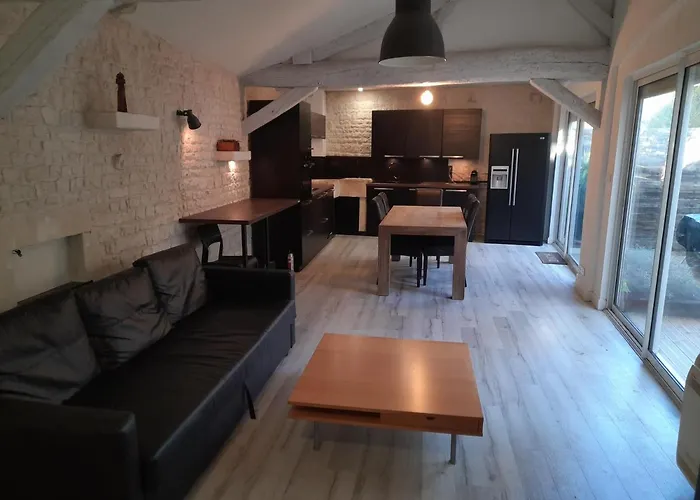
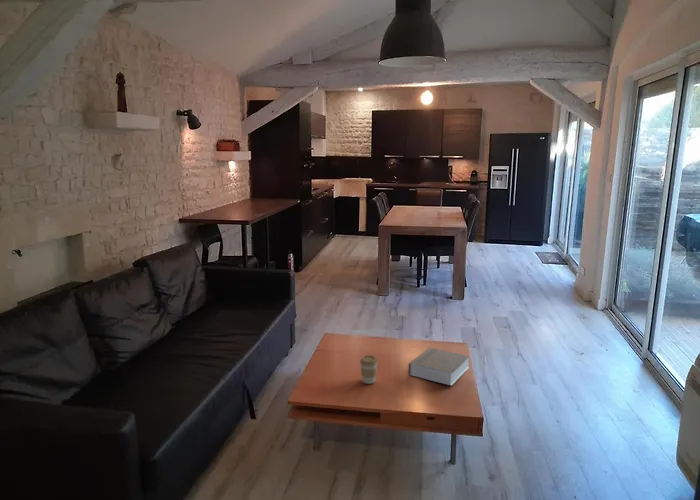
+ coffee cup (368, 369)
+ book (439, 365)
